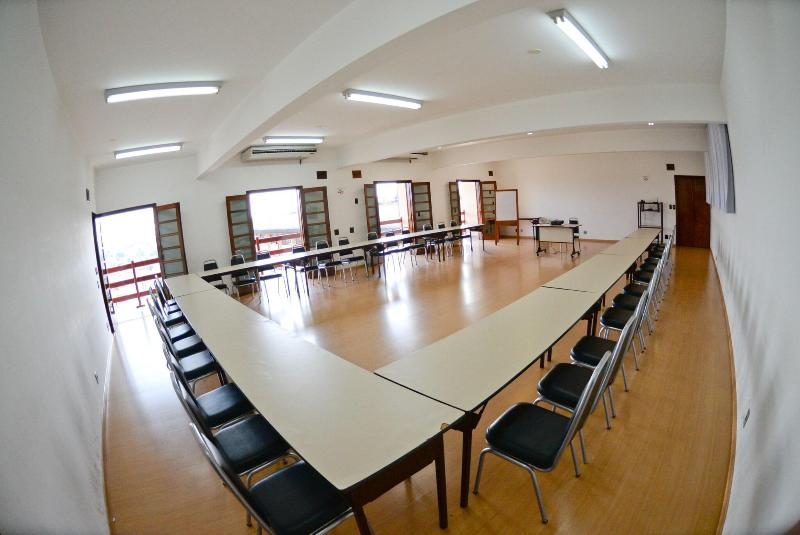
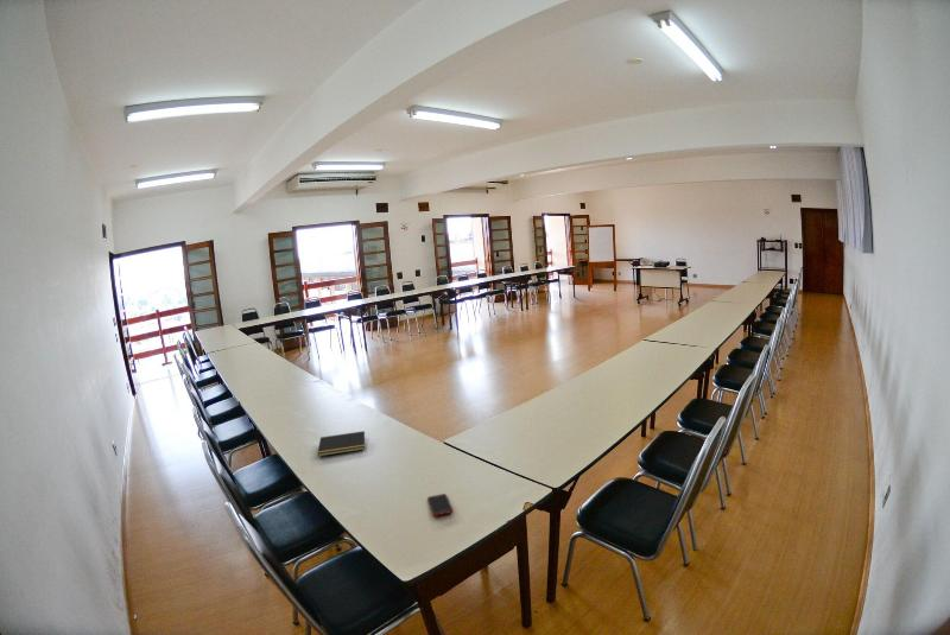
+ cell phone (439, 504)
+ notepad (342, 443)
